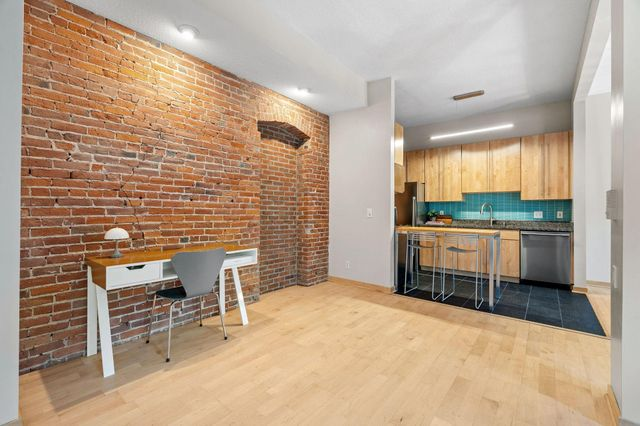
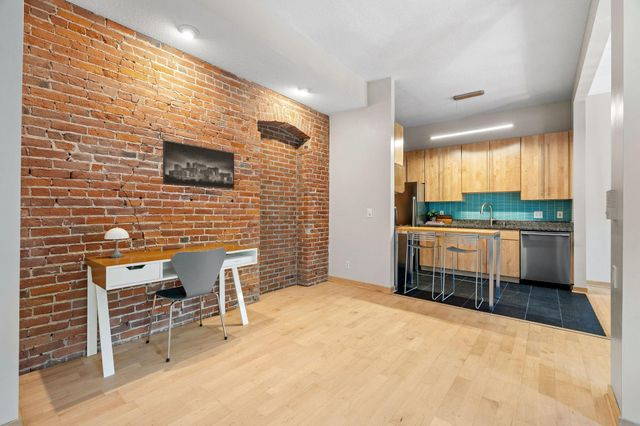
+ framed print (202, 167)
